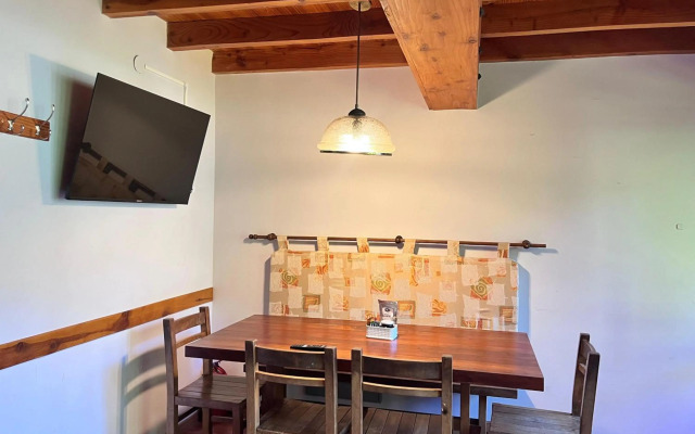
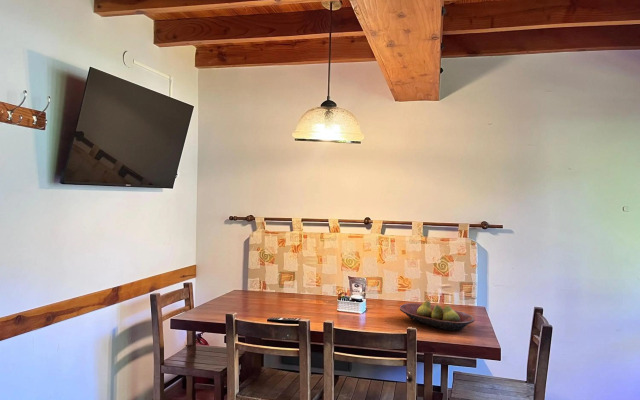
+ fruit bowl (435, 313)
